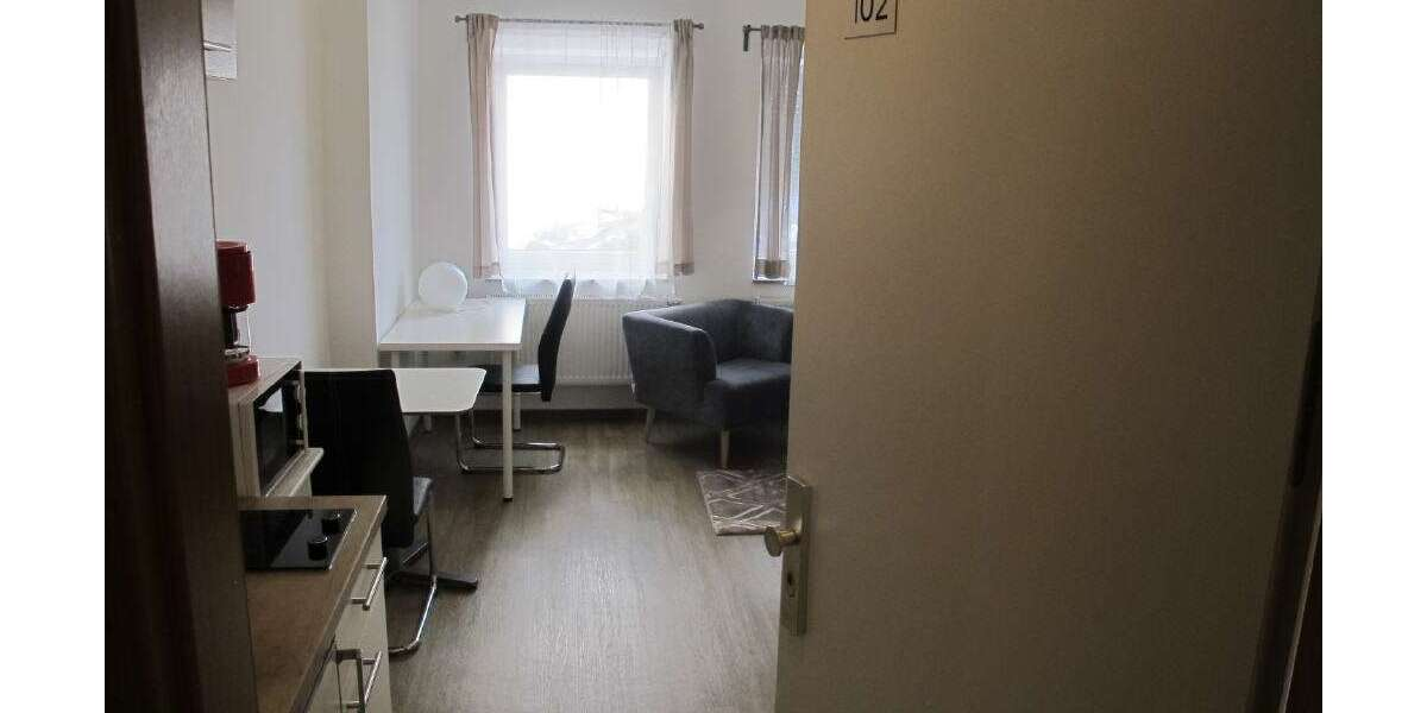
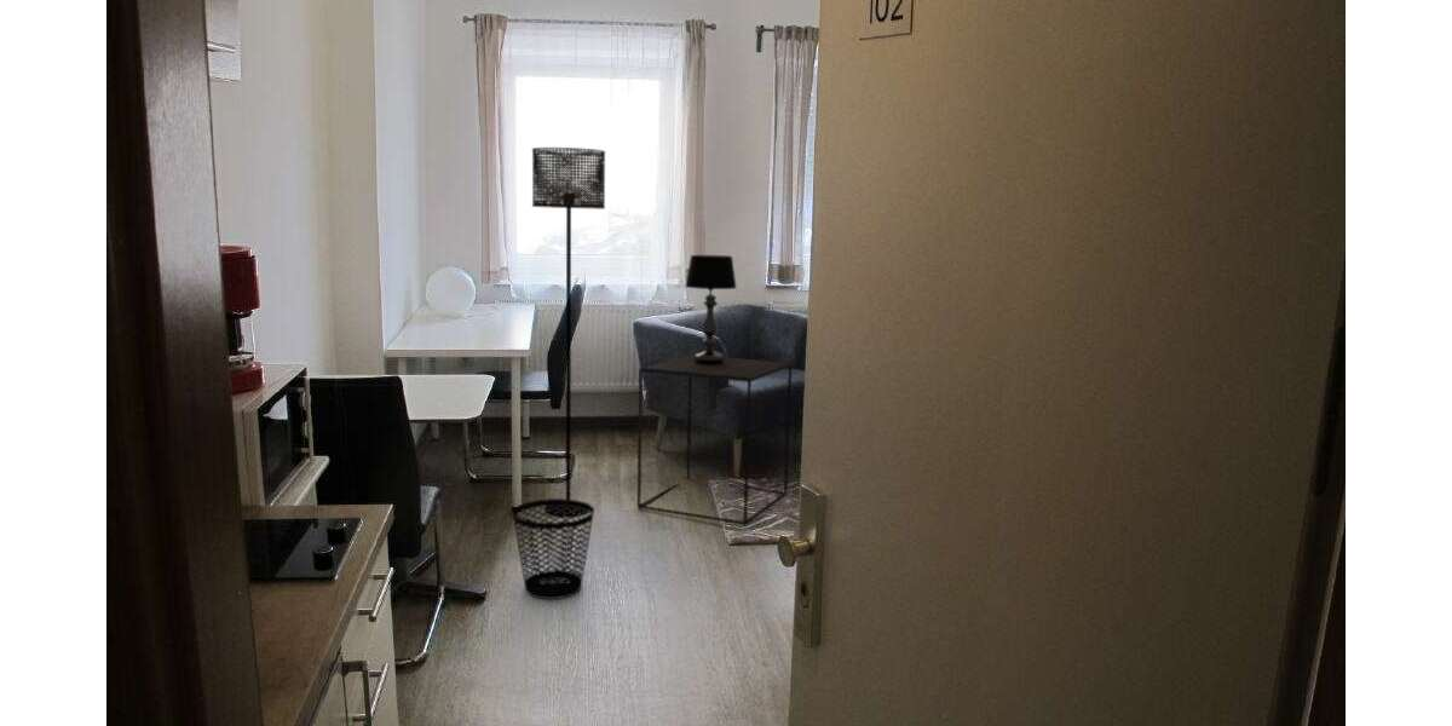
+ side table (690, 433)
+ wastebasket (553, 549)
+ floor lamp (567, 334)
+ table lamp (710, 309)
